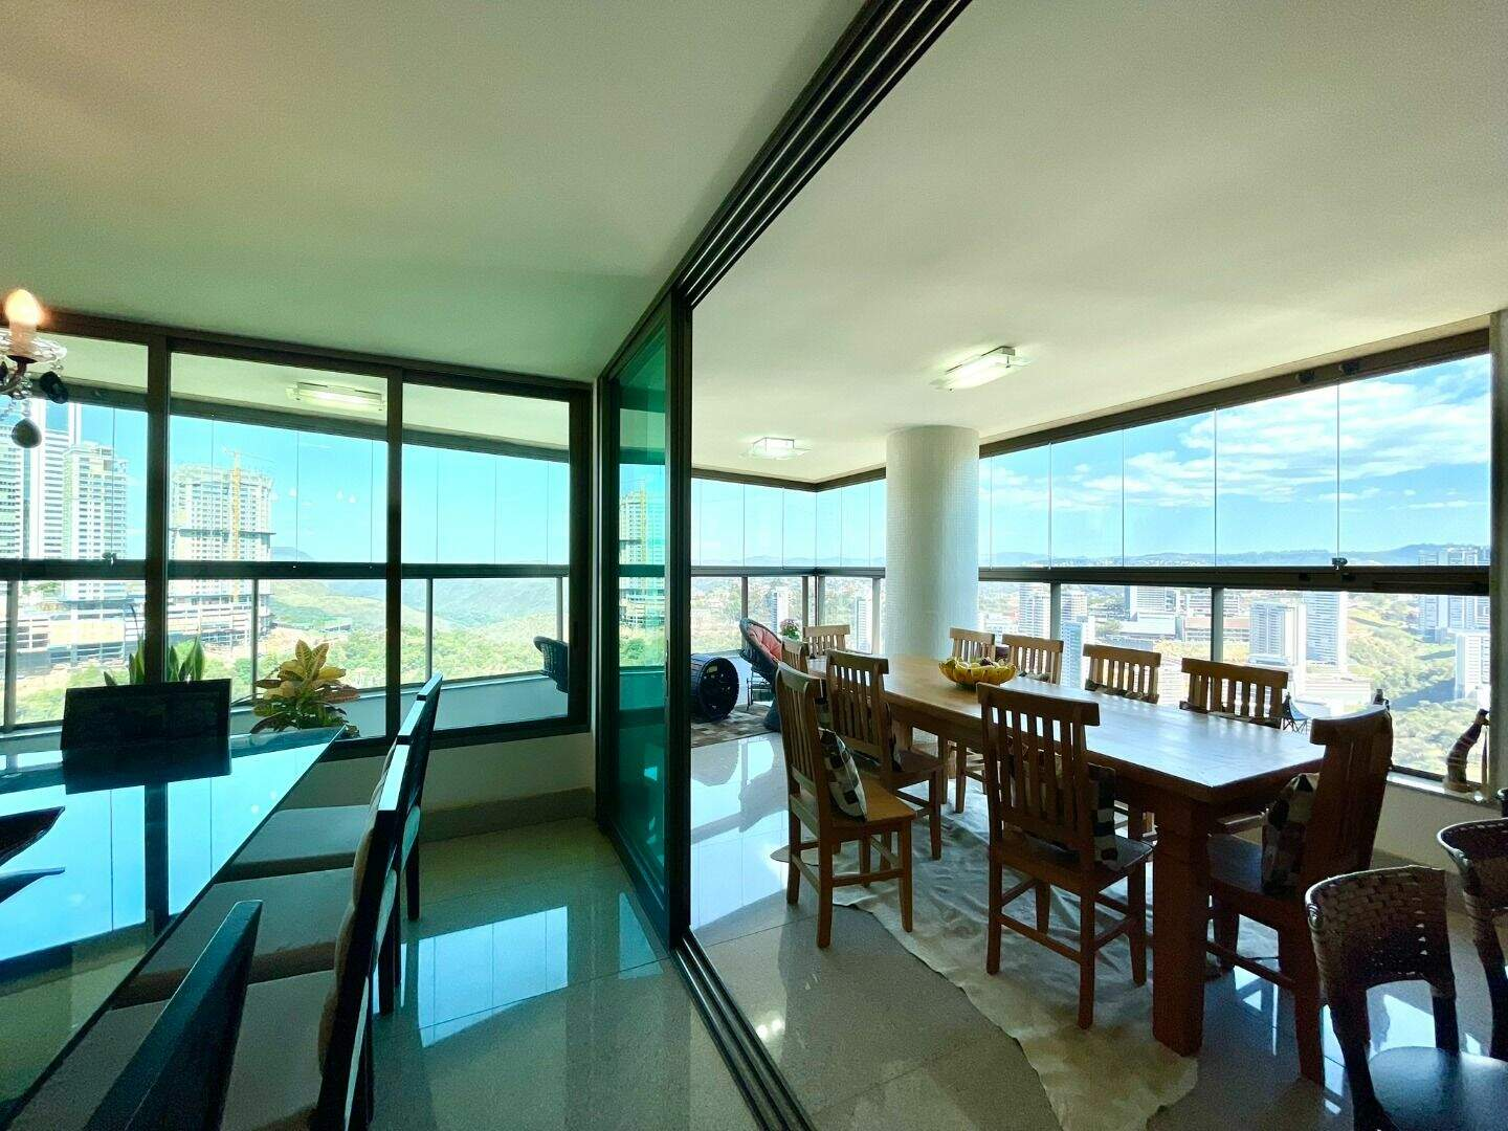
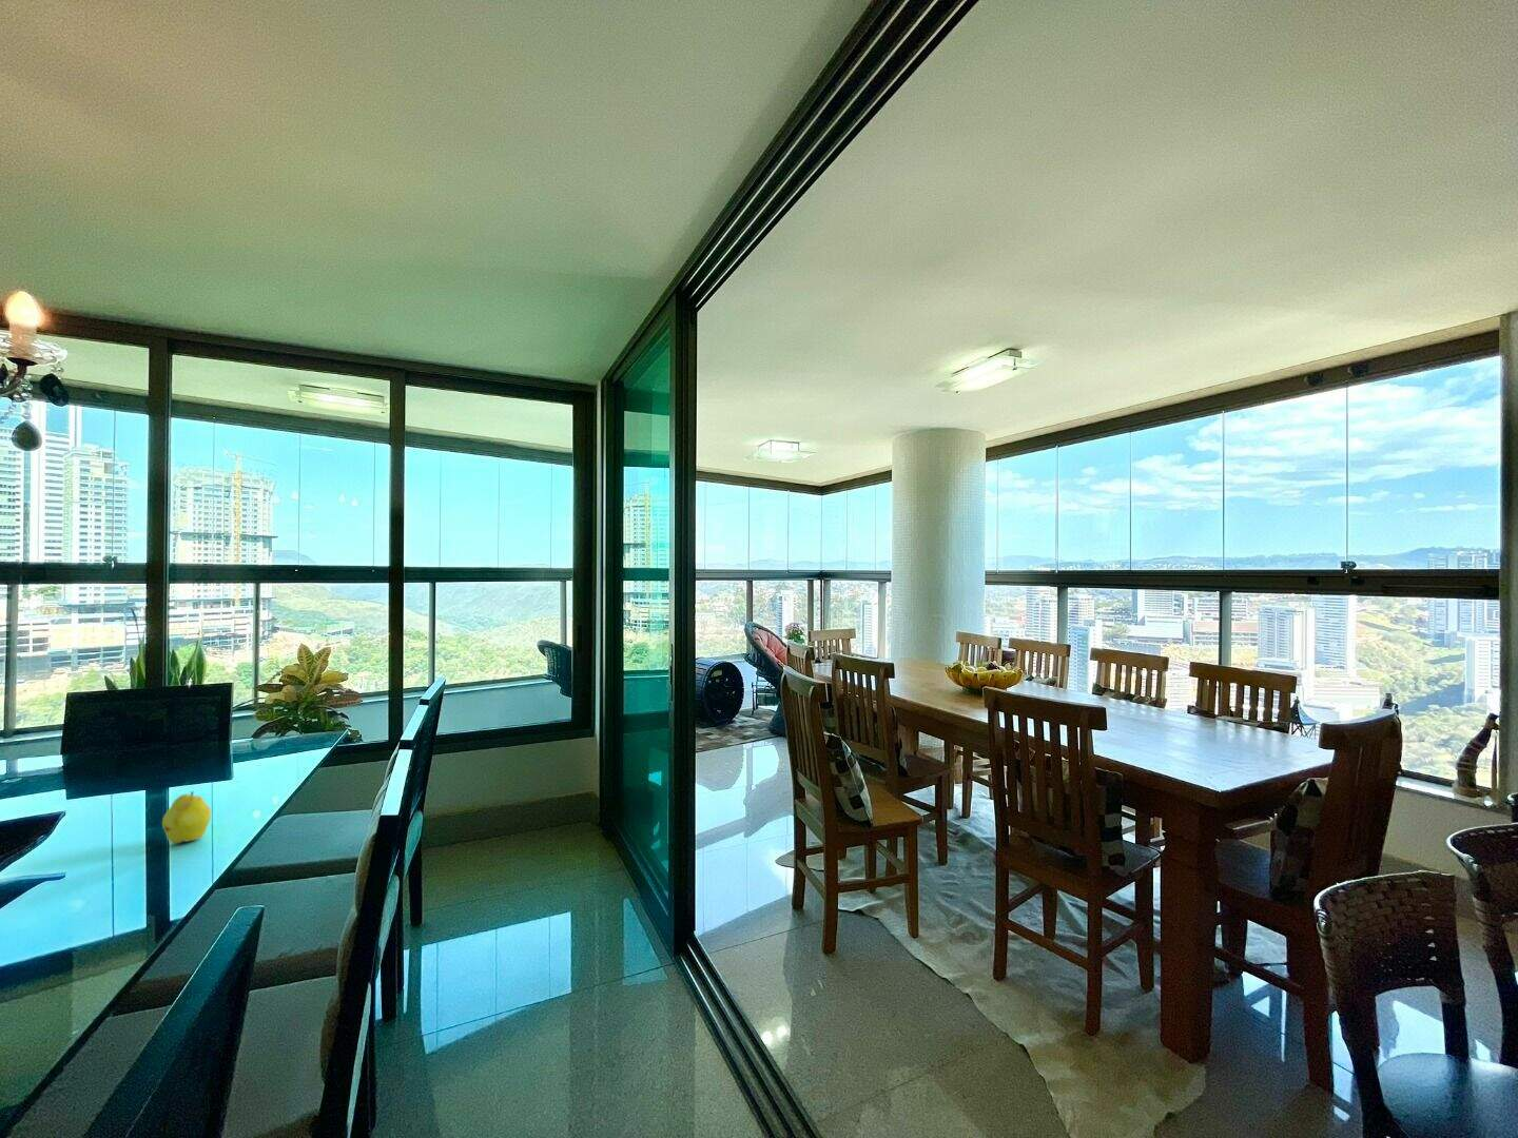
+ fruit (186, 816)
